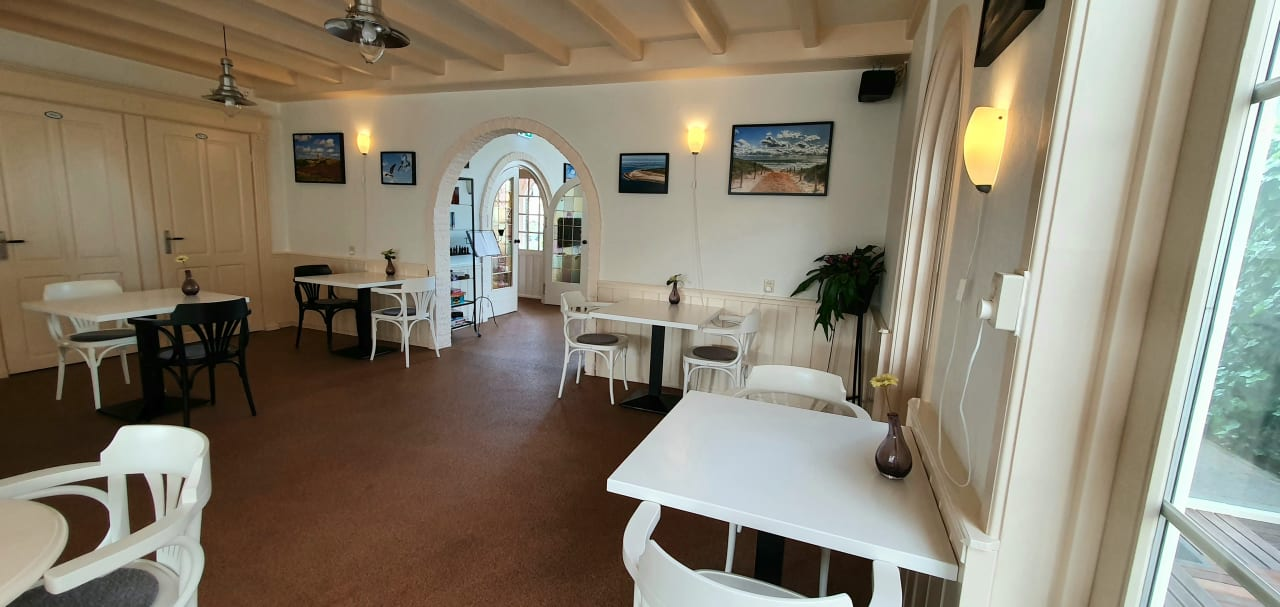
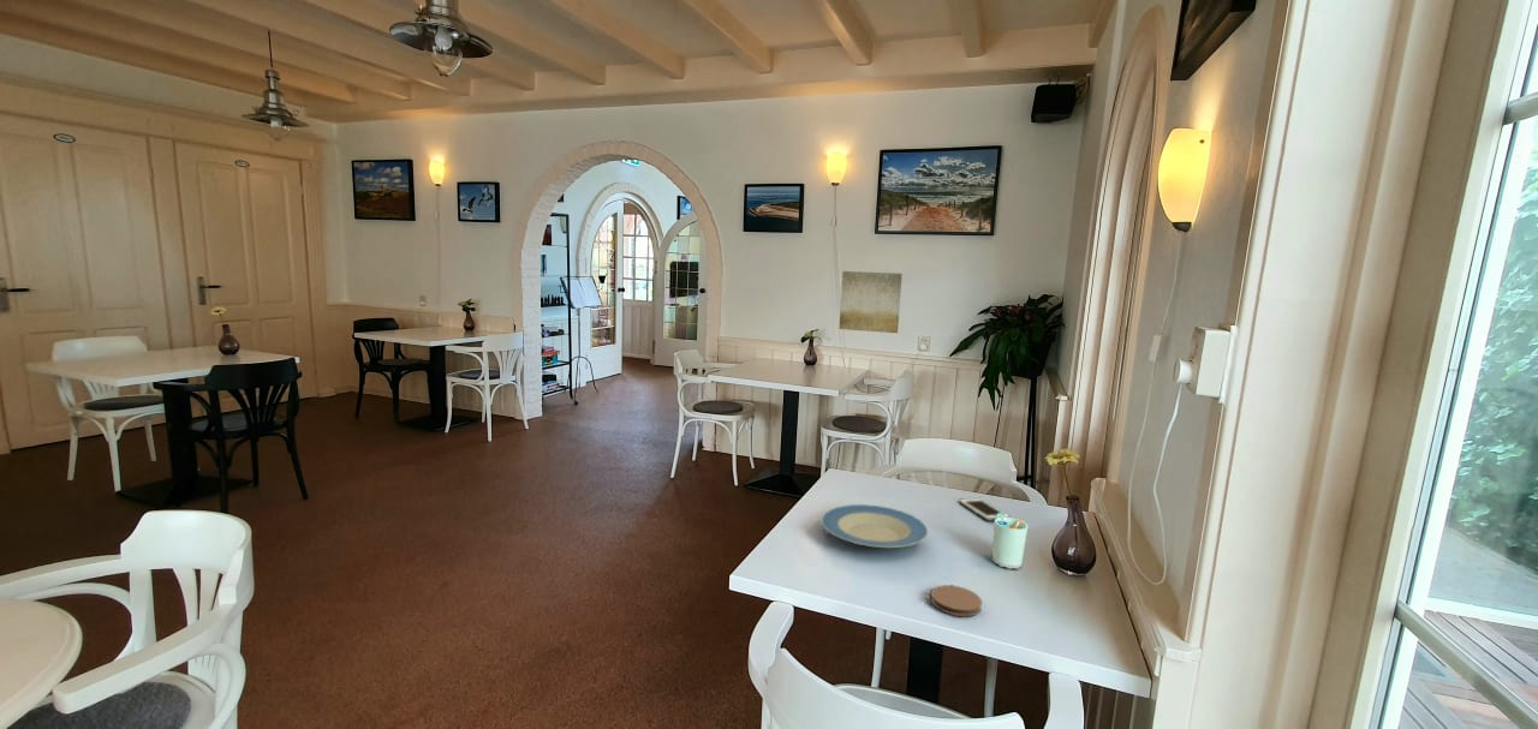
+ cell phone (983, 508)
+ wall art (870, 301)
+ plate (872, 530)
+ coaster (955, 599)
+ cup (1009, 538)
